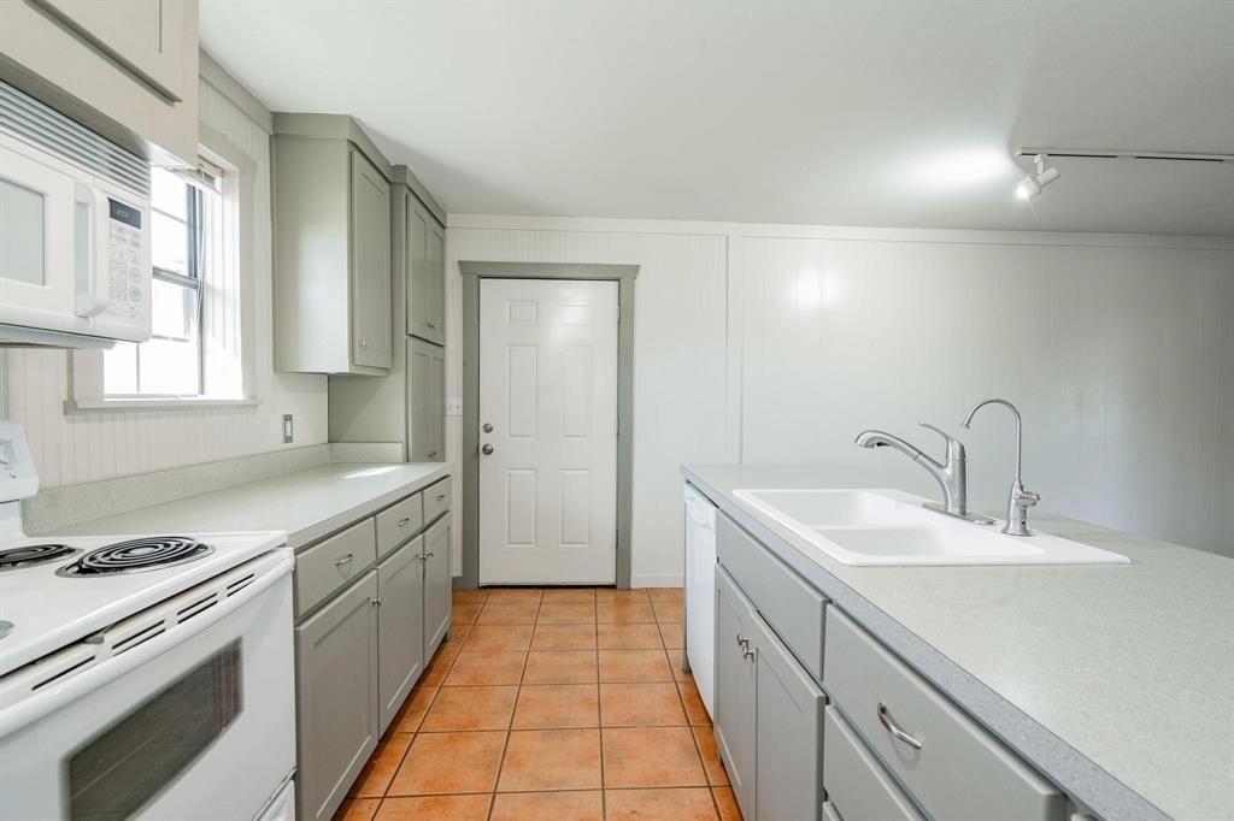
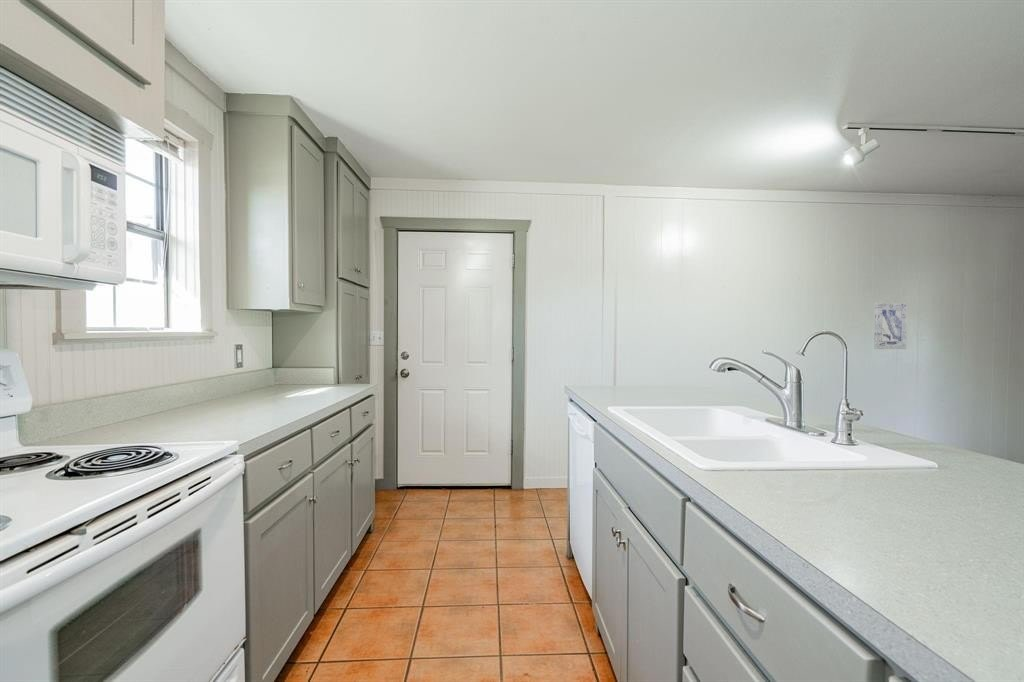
+ wall art (890, 326)
